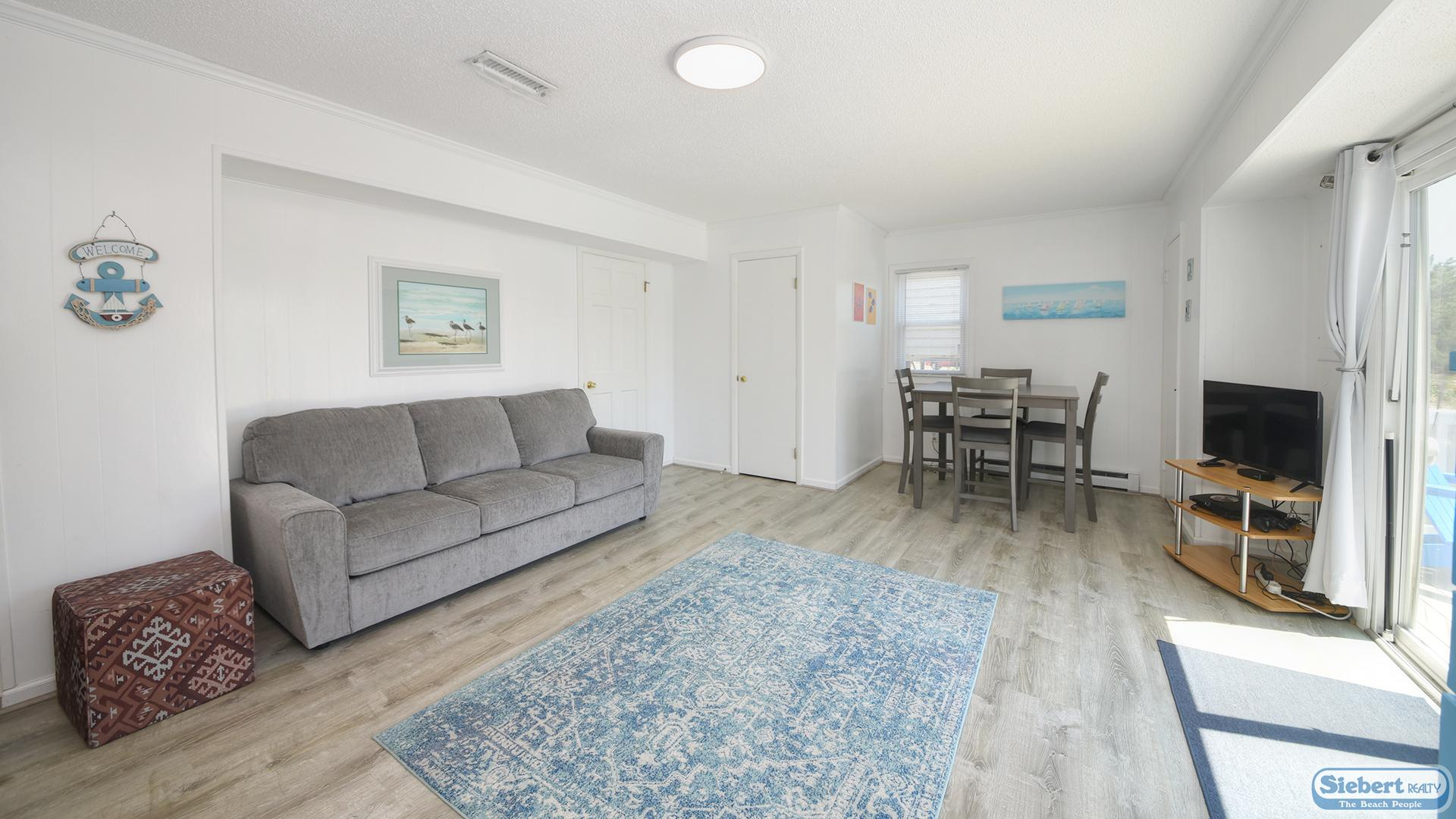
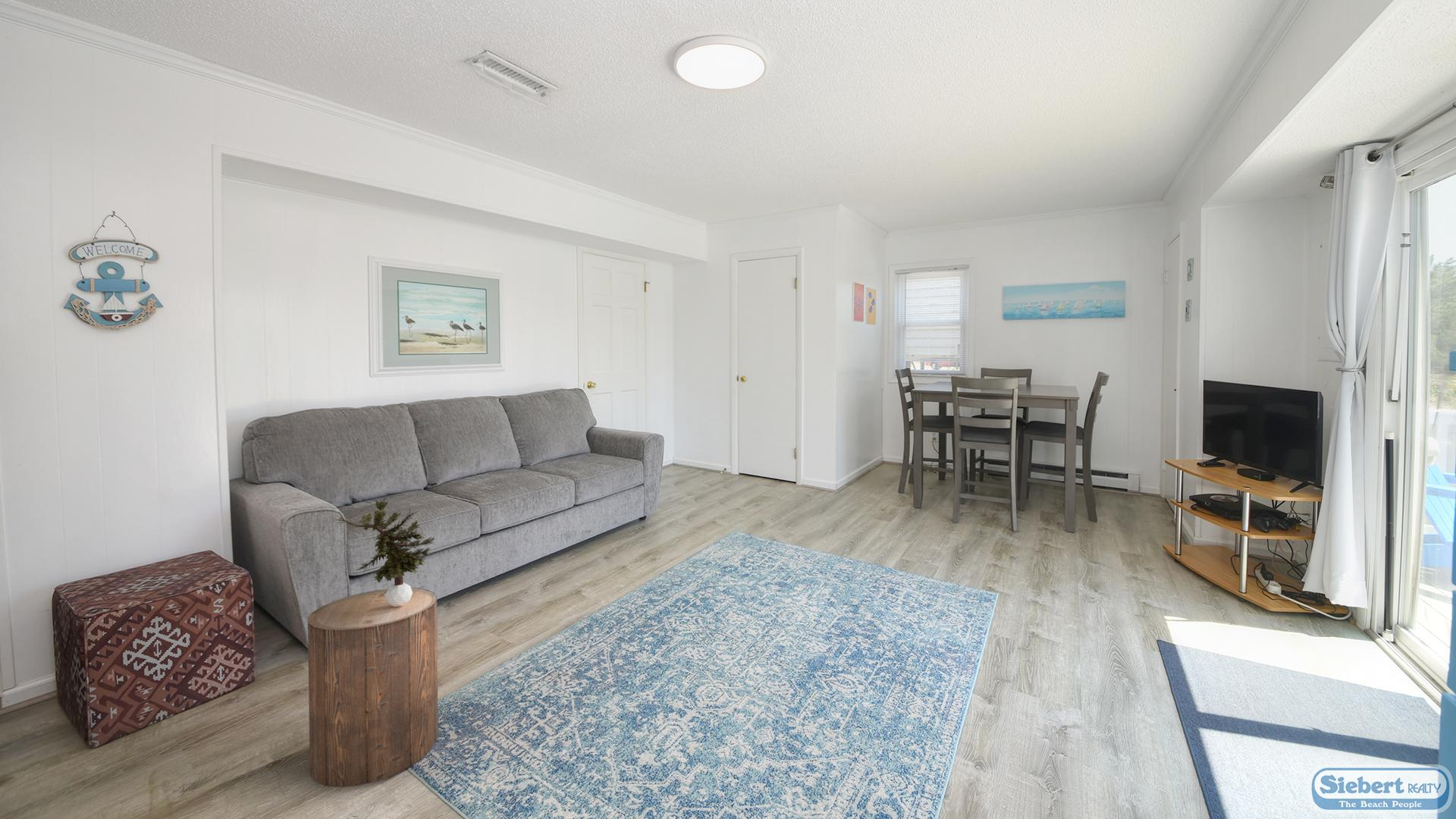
+ stool (376, 678)
+ potted plant (387, 551)
